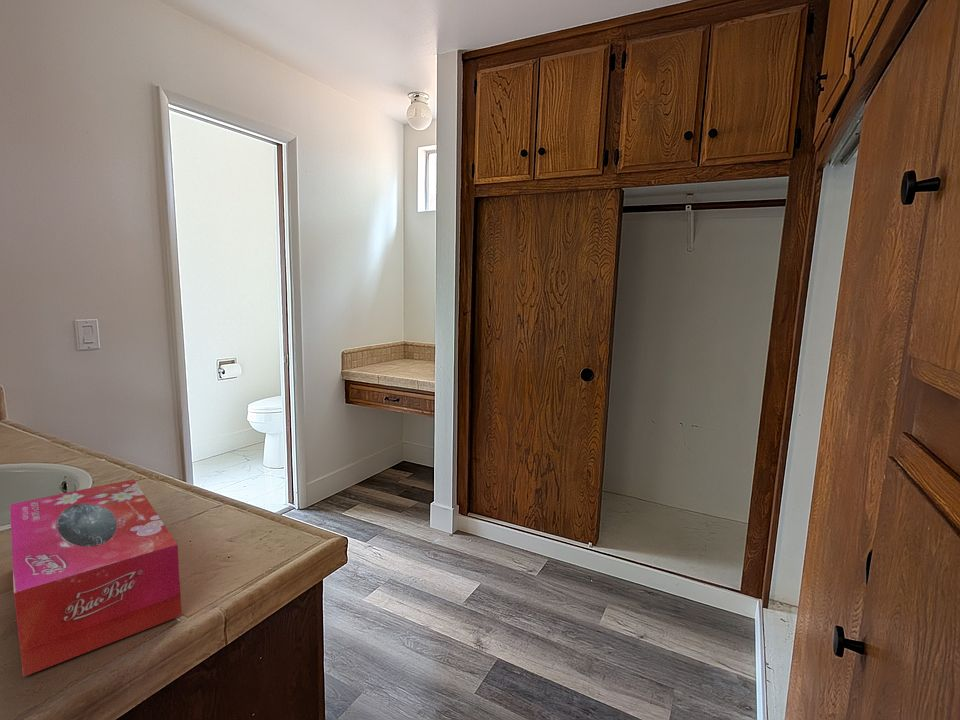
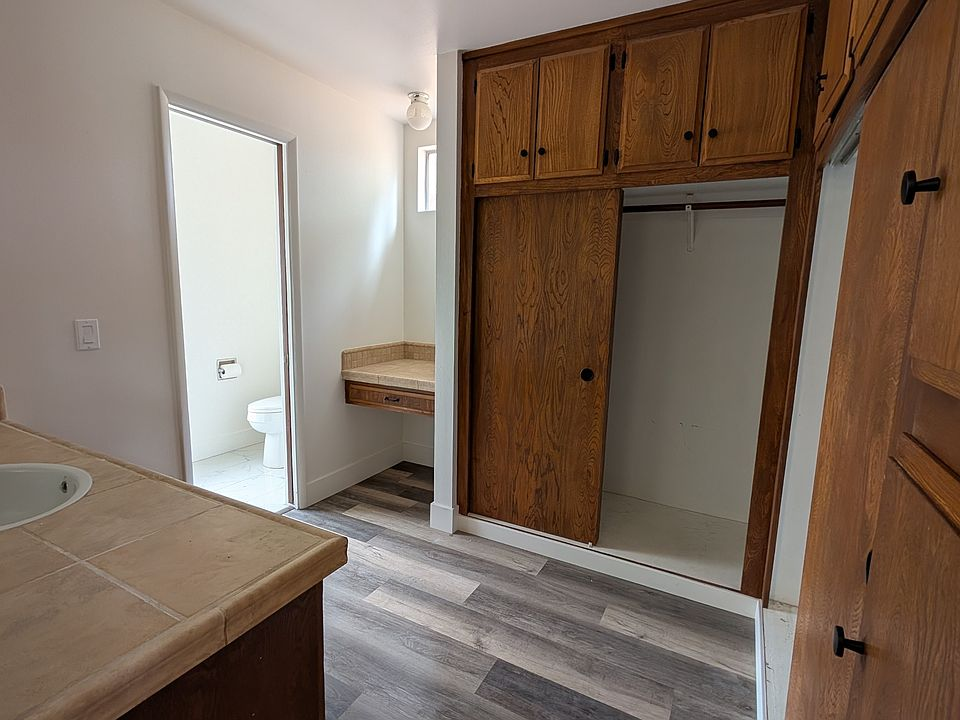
- tissue box (90, 556)
